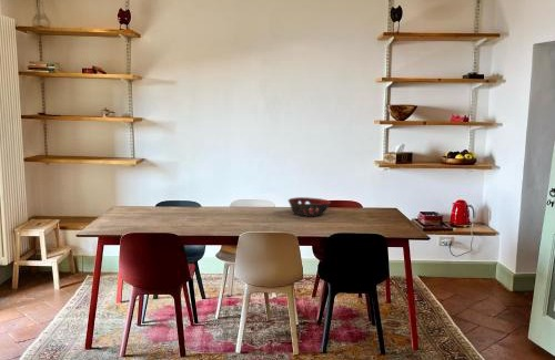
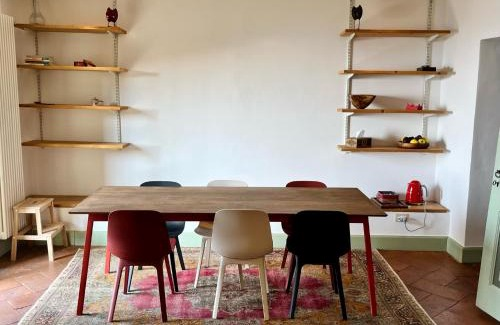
- decorative bowl (309, 207)
